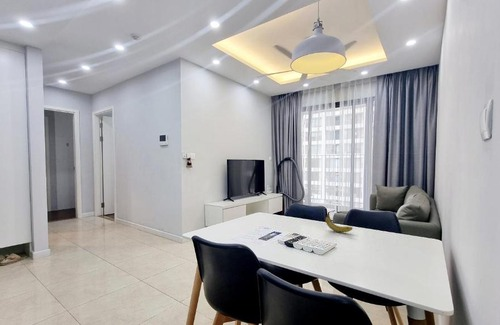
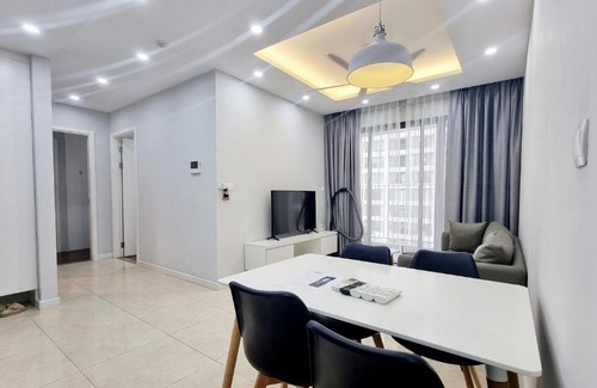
- fruit (336, 225)
